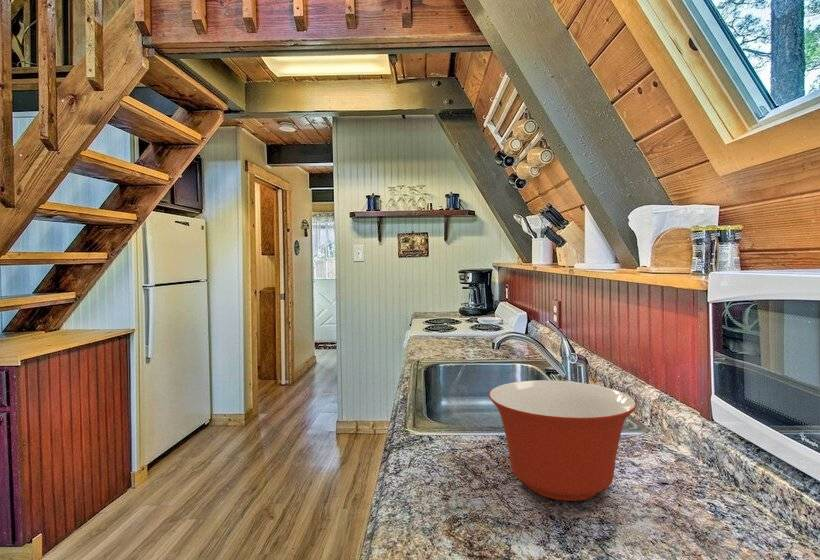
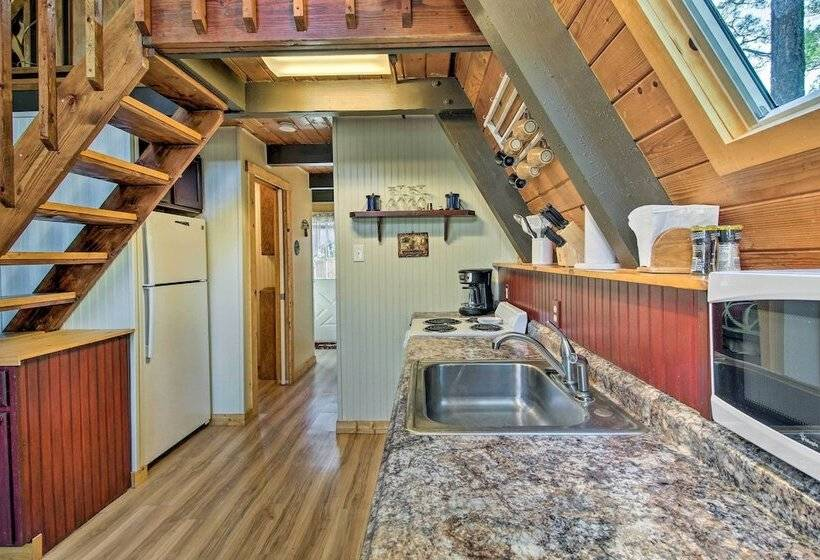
- mixing bowl (559, 439)
